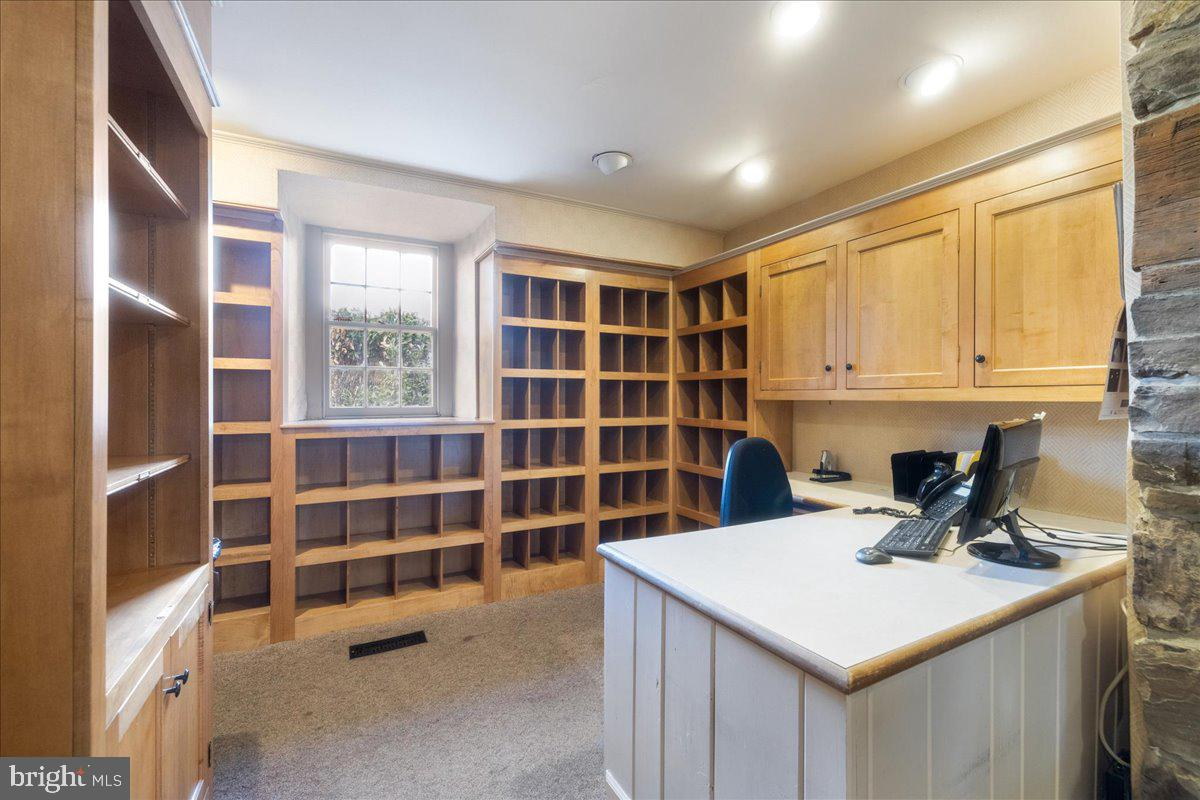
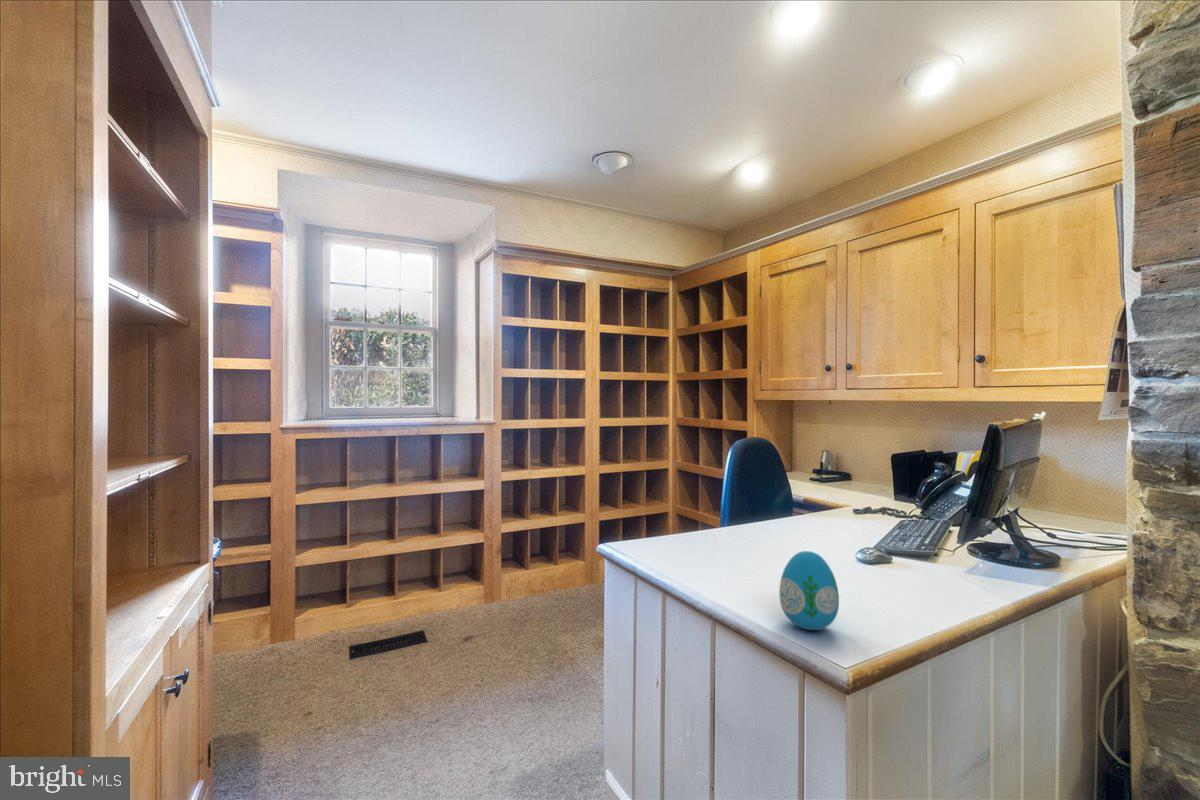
+ decorative egg (808, 589)
